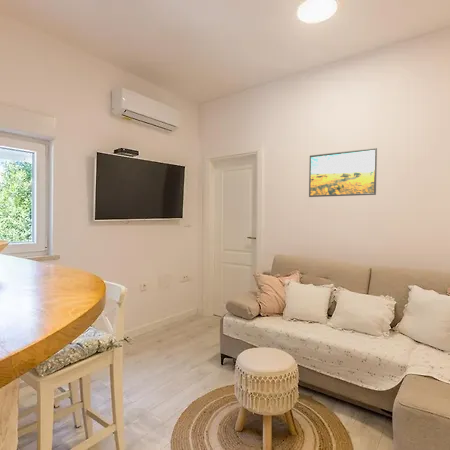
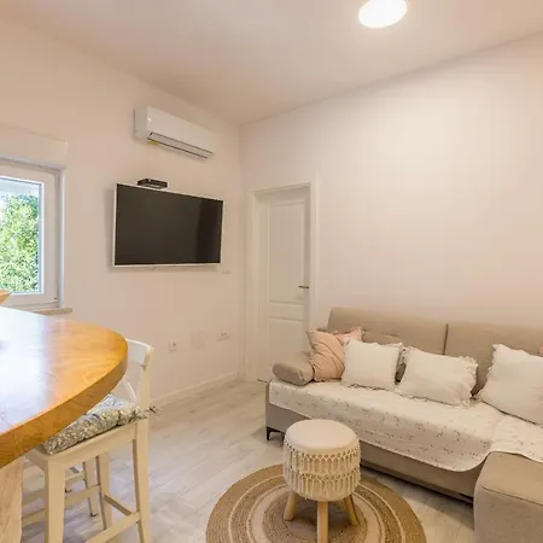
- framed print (340, 174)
